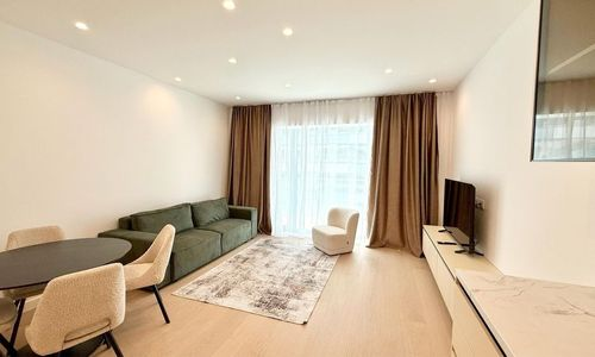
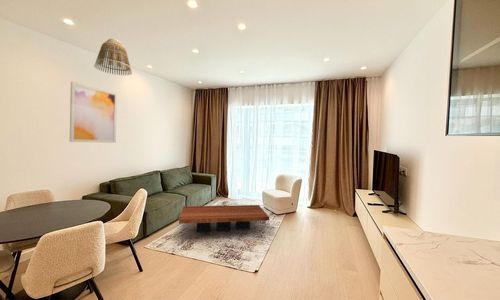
+ wall art (95, 115)
+ coffee table (223, 220)
+ lamp shade (114, 55)
